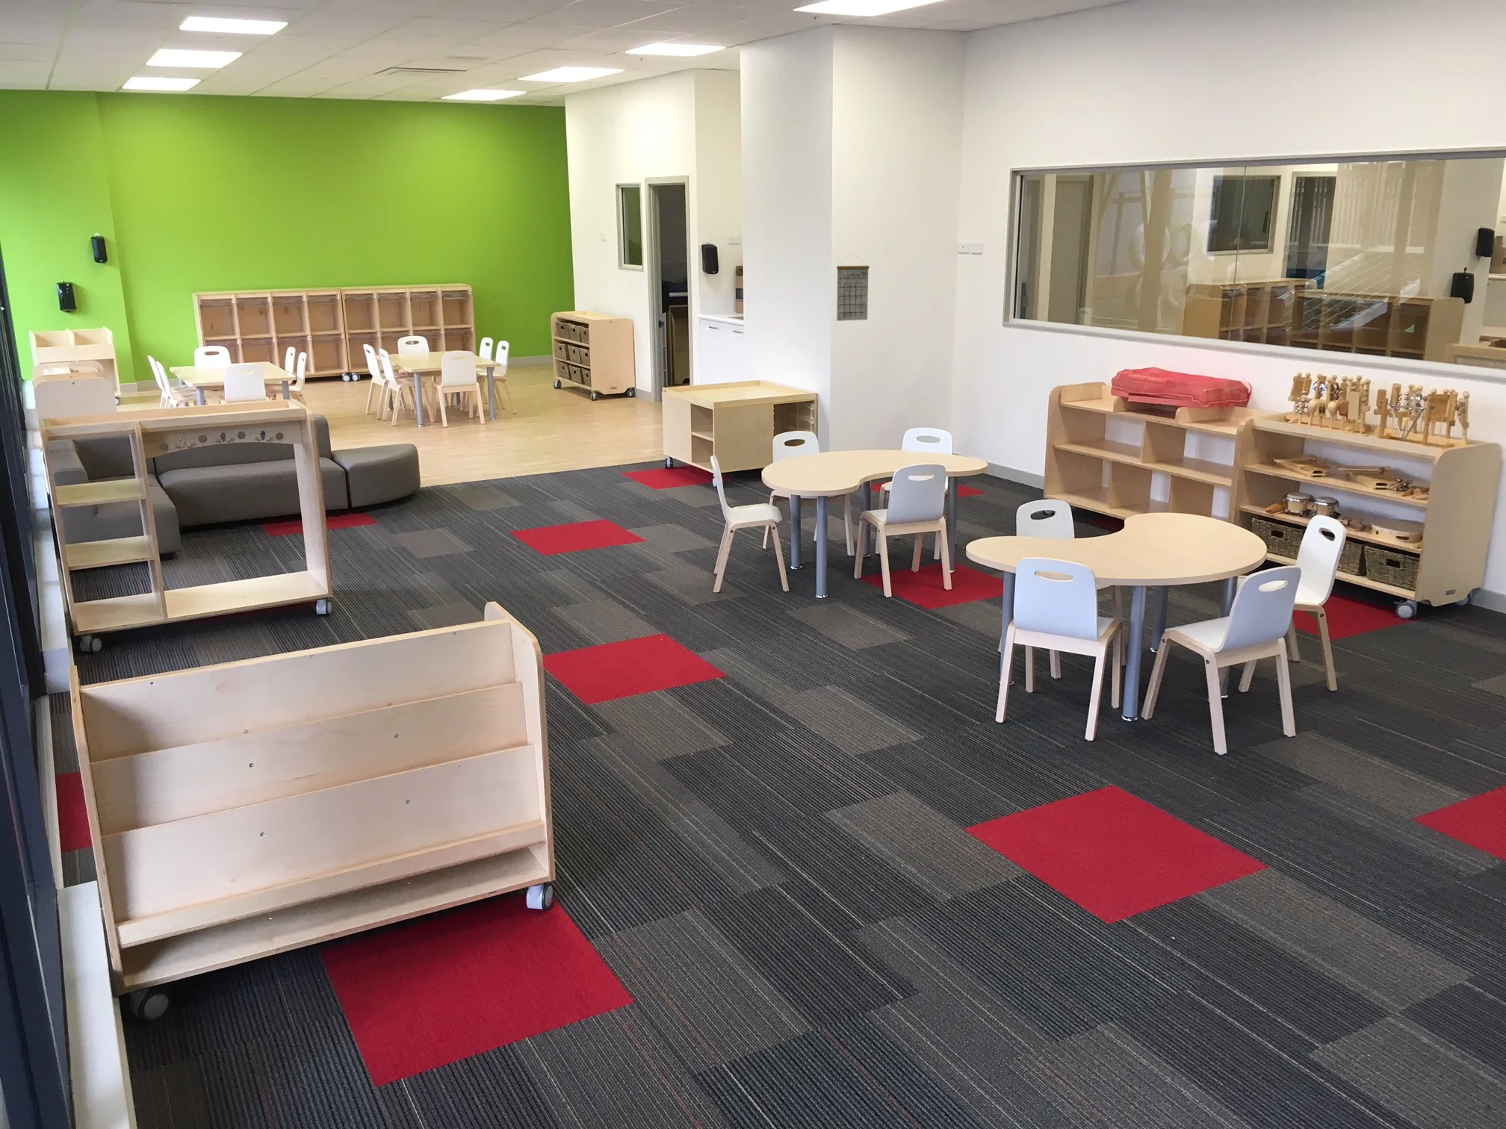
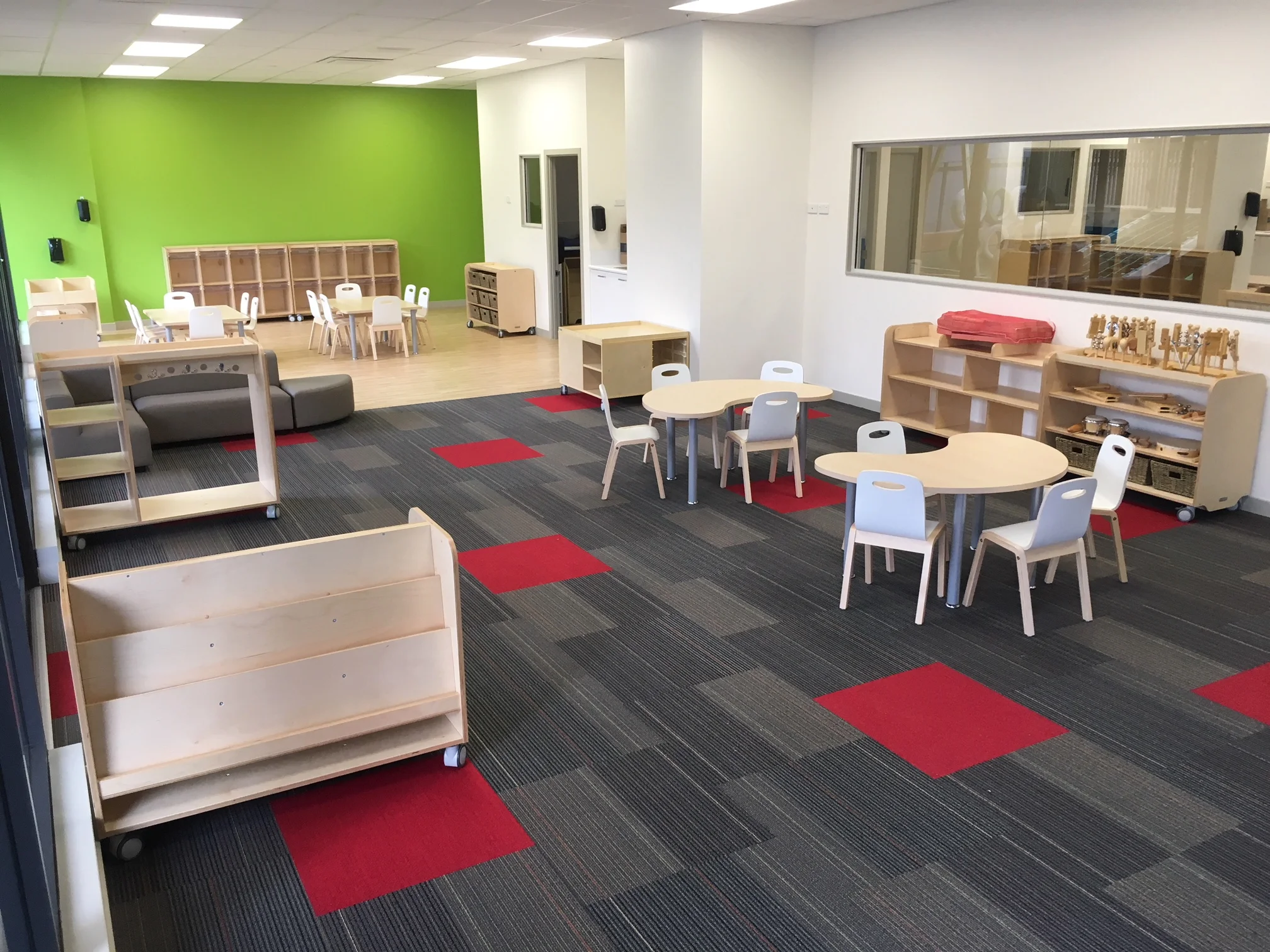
- calendar (853, 287)
